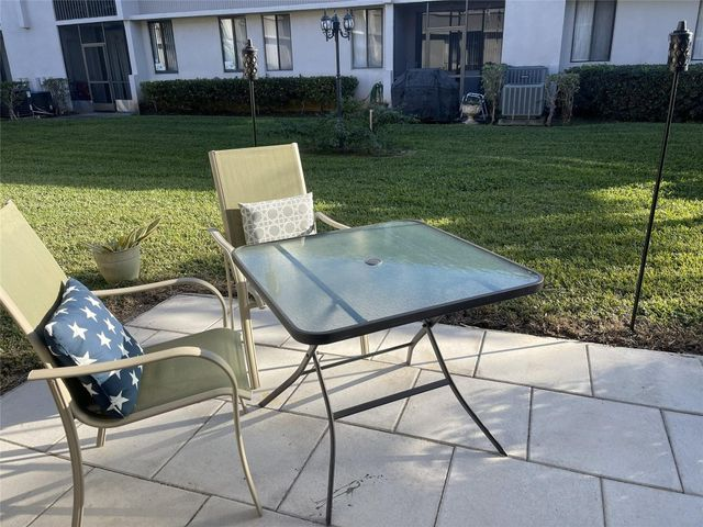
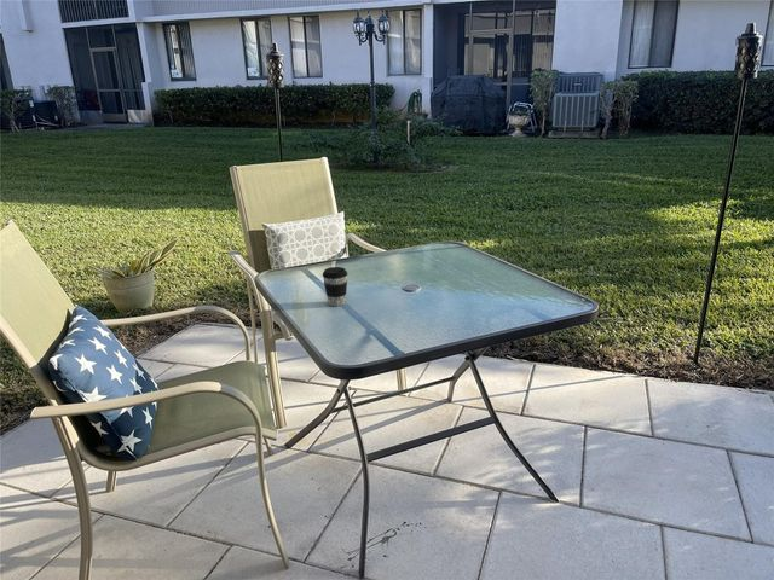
+ coffee cup (335, 286)
